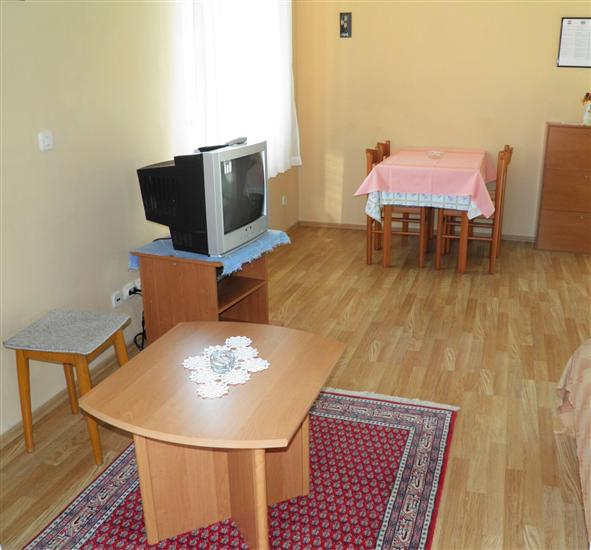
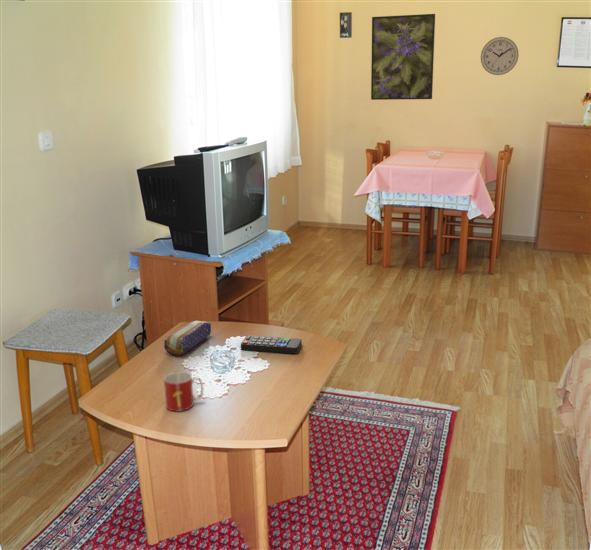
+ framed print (402, 58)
+ wall clock (499, 56)
+ mug (184, 390)
+ pencil case (187, 336)
+ remote control (271, 343)
